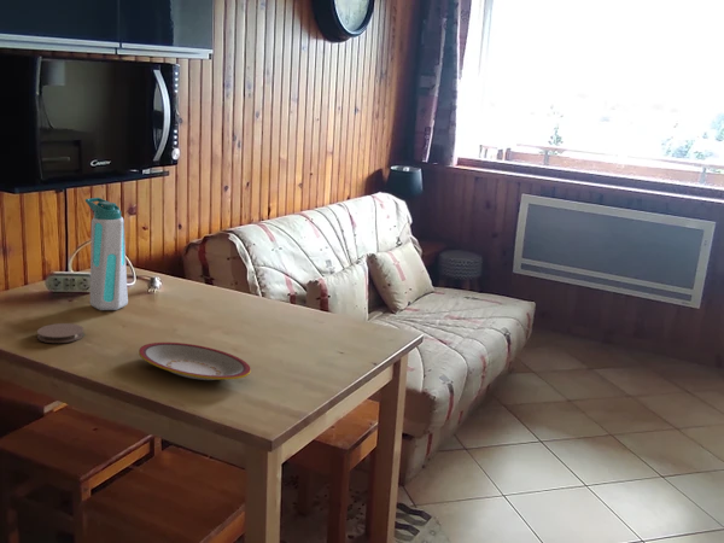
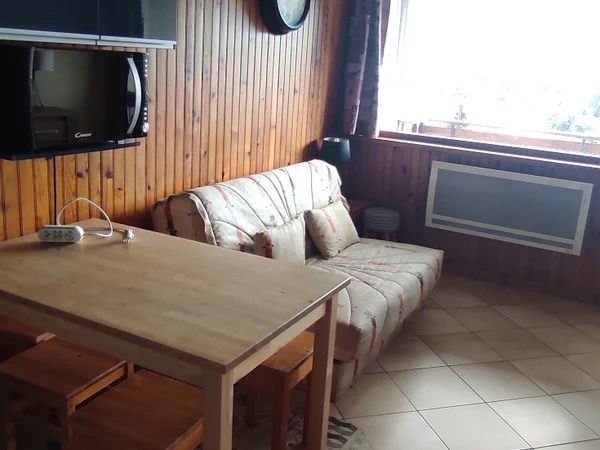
- plate (193, 364)
- coaster (60, 332)
- water bottle (105, 253)
